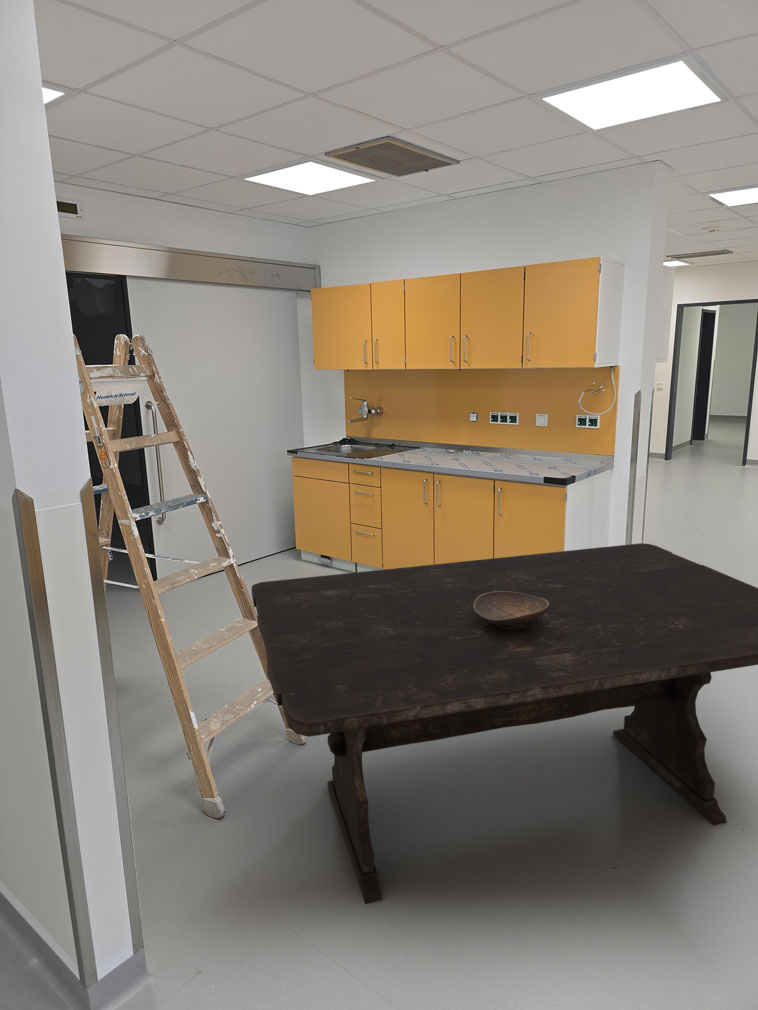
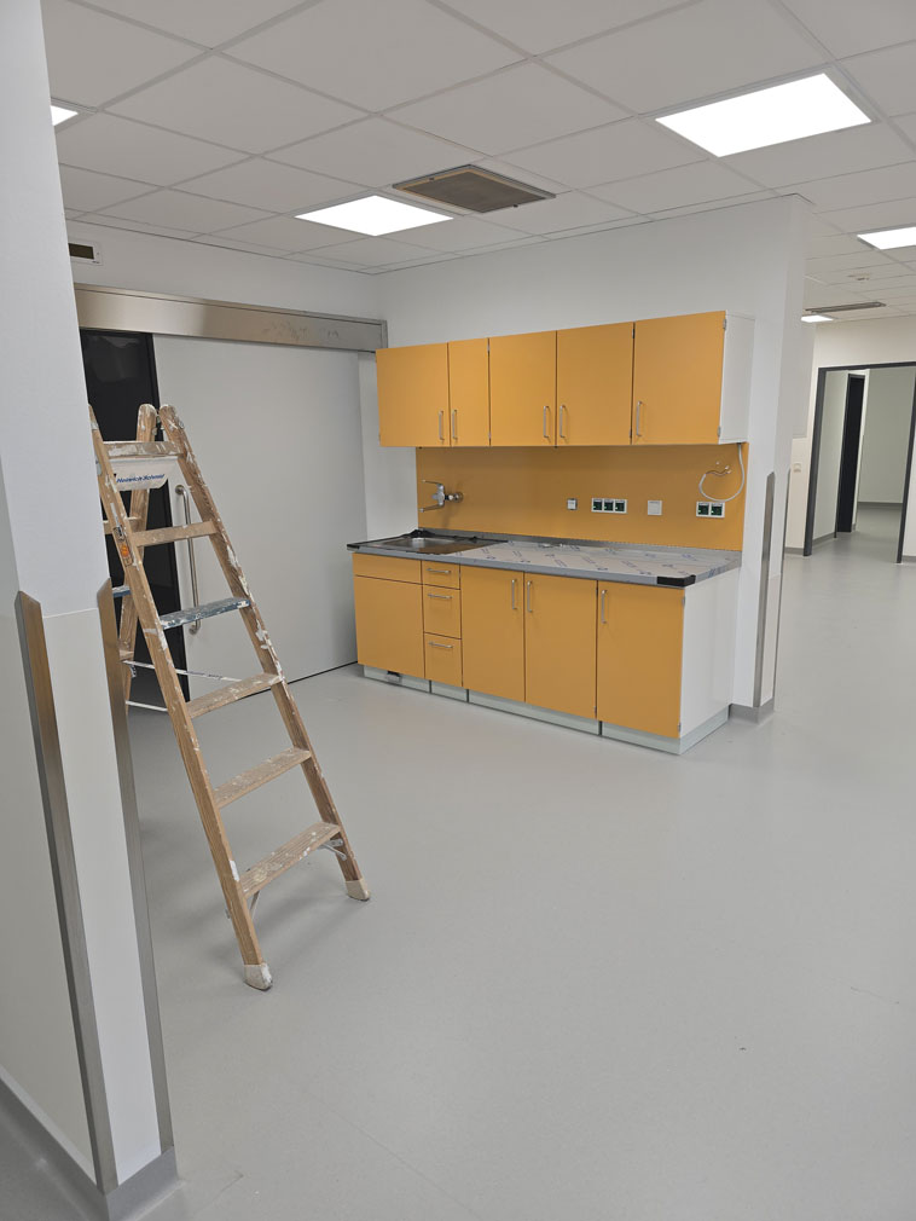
- decorative bowl (510, 611)
- dining table (519, 708)
